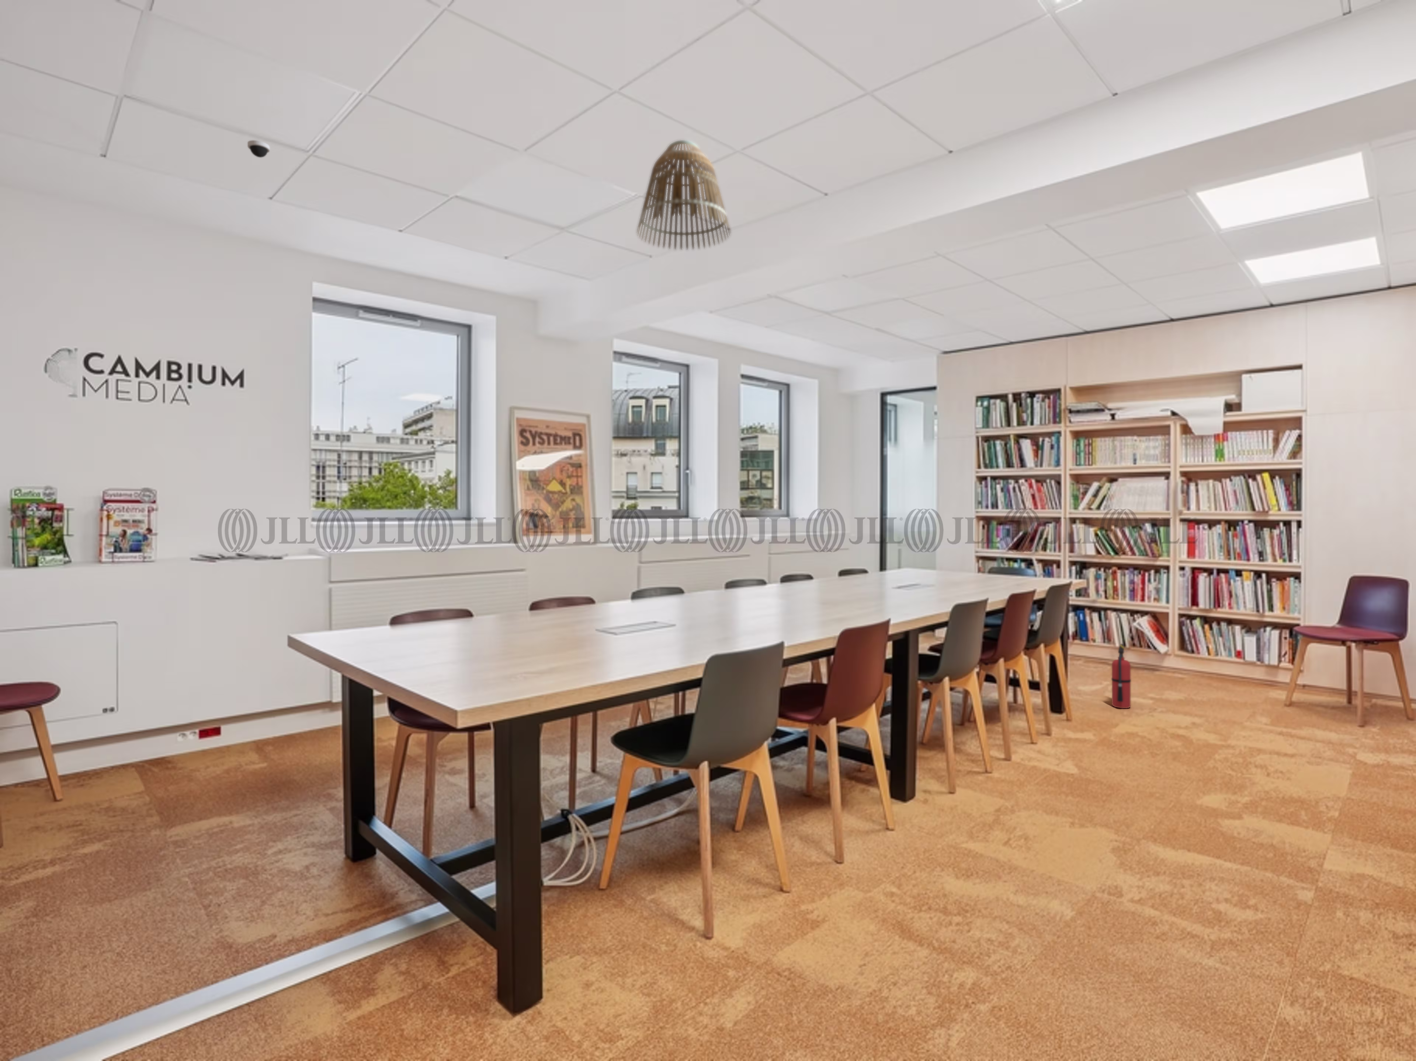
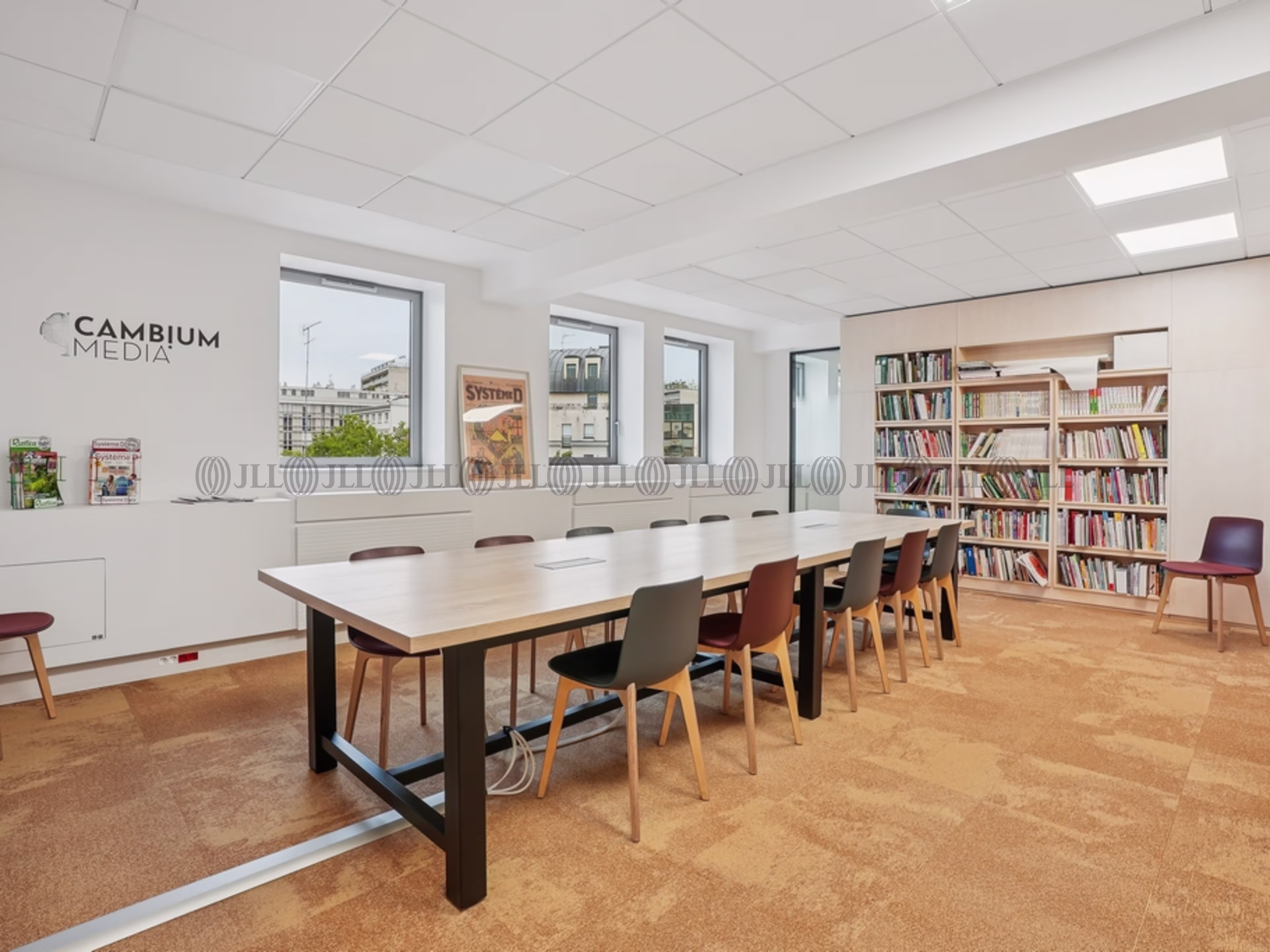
- dome security camera (259, 150)
- fire extinguisher (1121, 676)
- lamp shade (682, 189)
